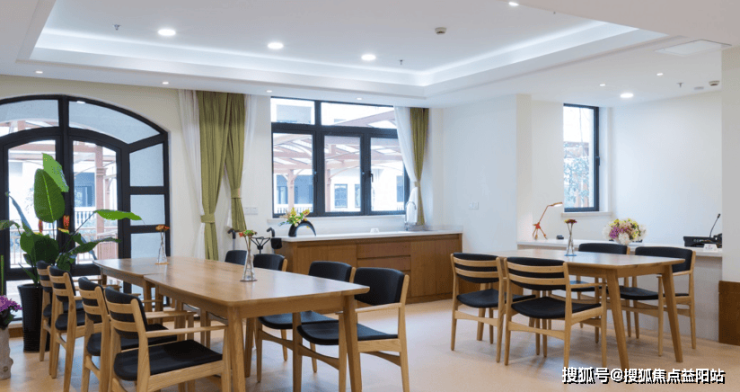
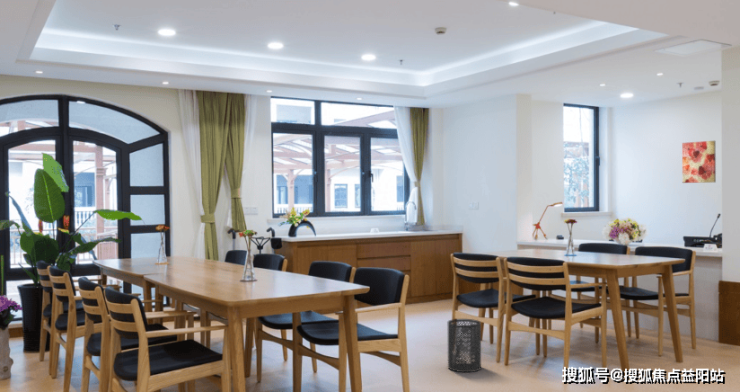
+ wall art (698, 162)
+ trash can (464, 344)
